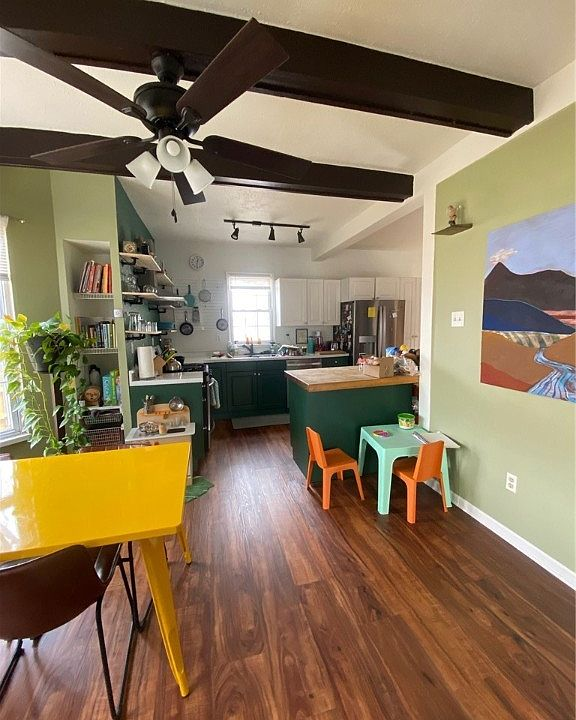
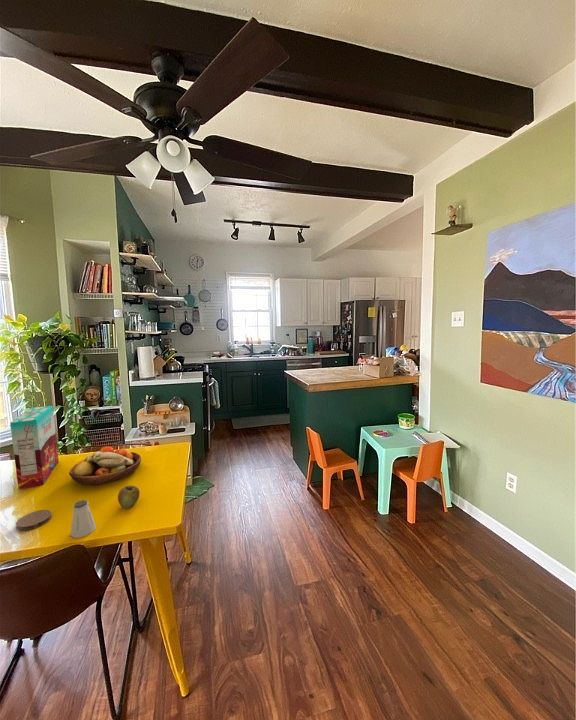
+ saltshaker (82, 516)
+ cereal box (36, 444)
+ coaster (34, 519)
+ fruit bowl (107, 460)
+ apple (128, 494)
